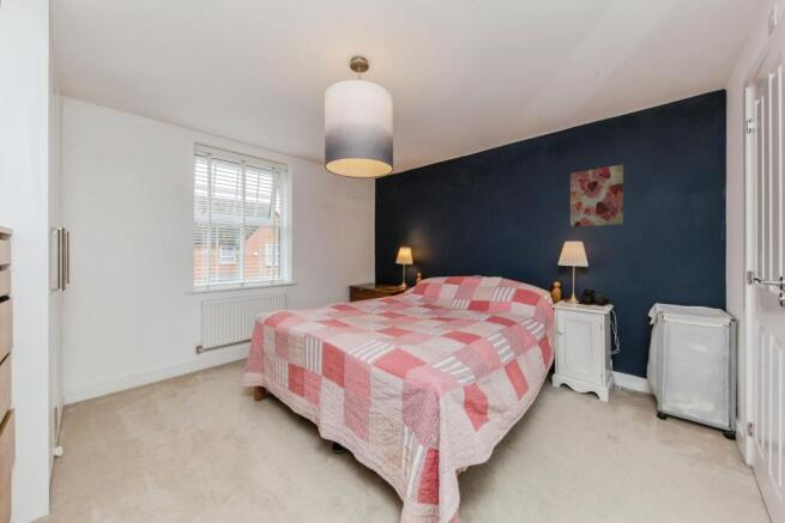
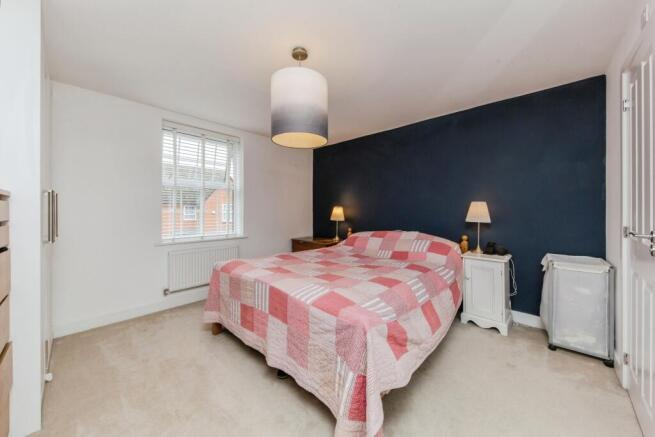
- wall art (594, 196)
